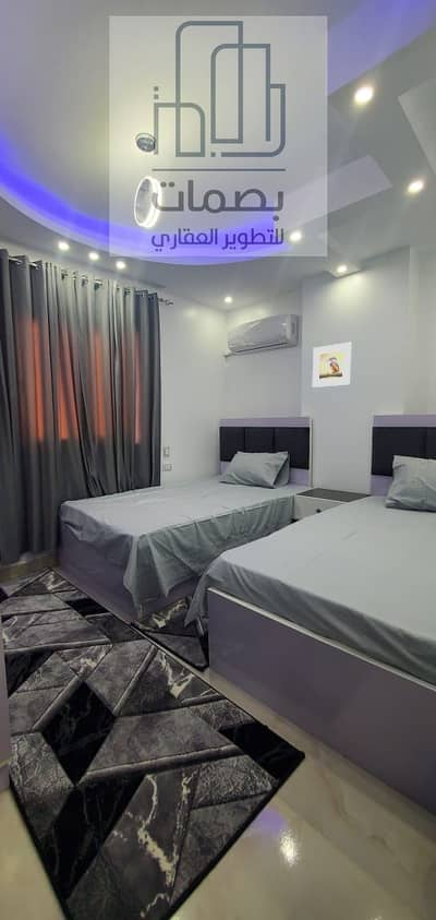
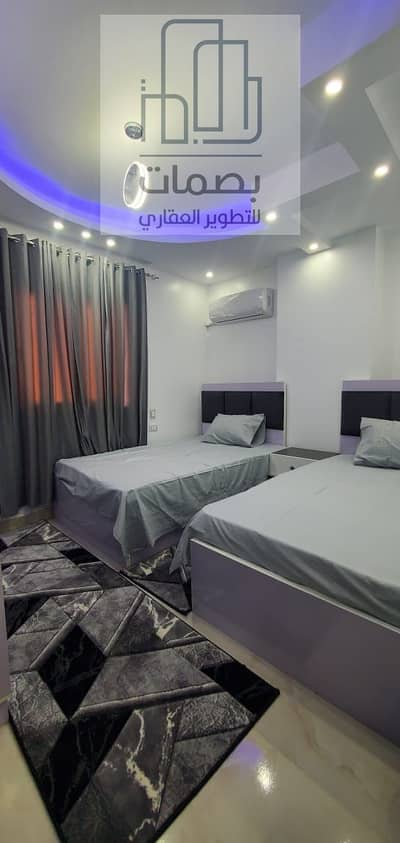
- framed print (330, 366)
